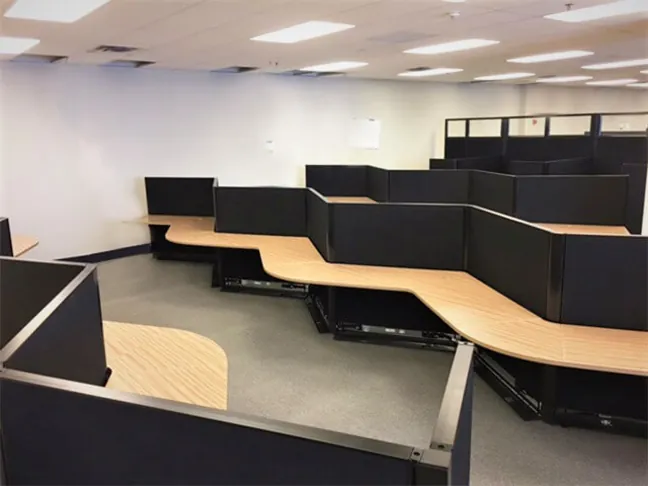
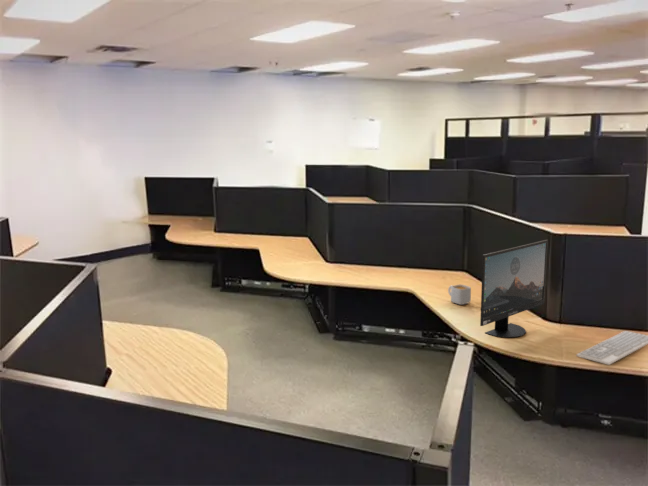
+ monitor (512, 289)
+ mug (457, 293)
+ keyboard (617, 346)
